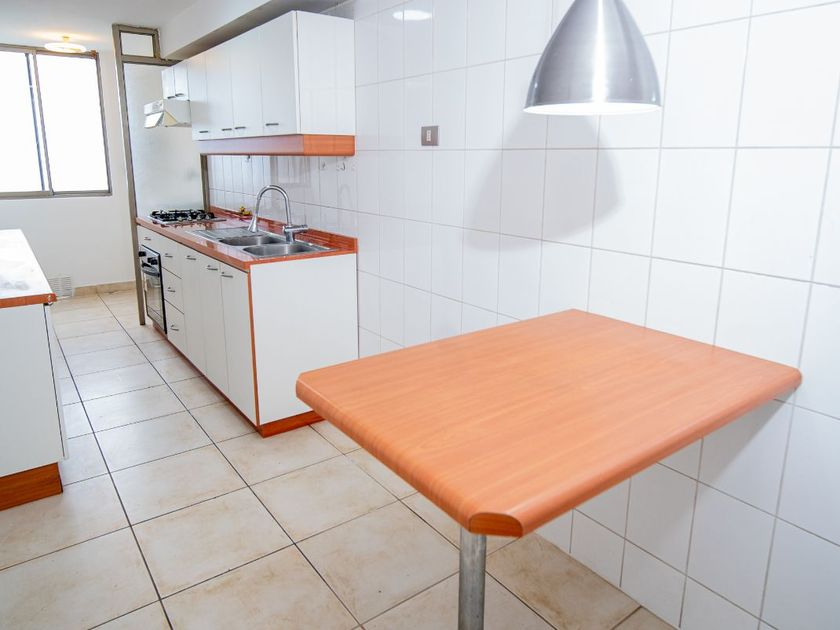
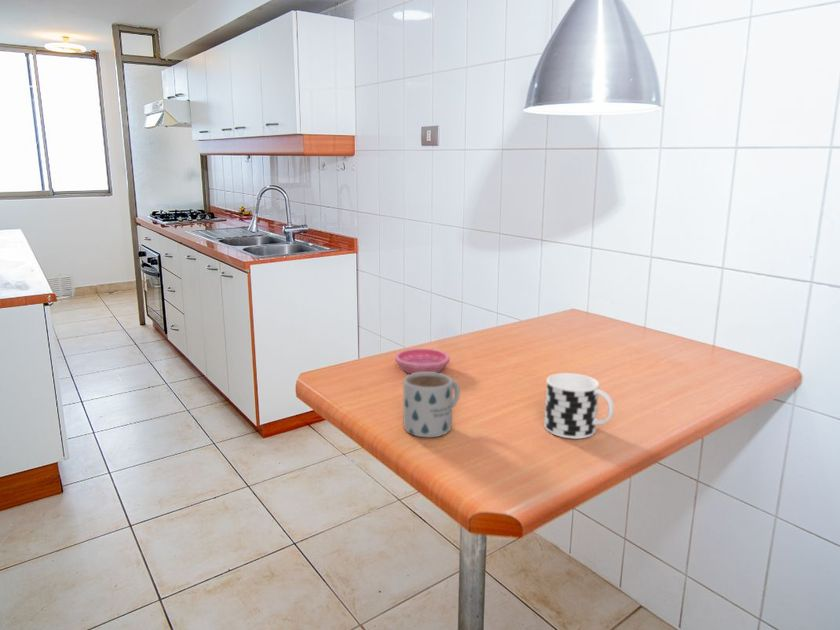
+ saucer (422, 362)
+ cup (579, 407)
+ mug (434, 401)
